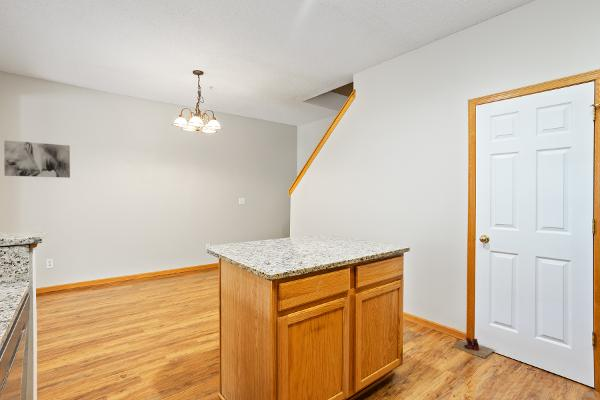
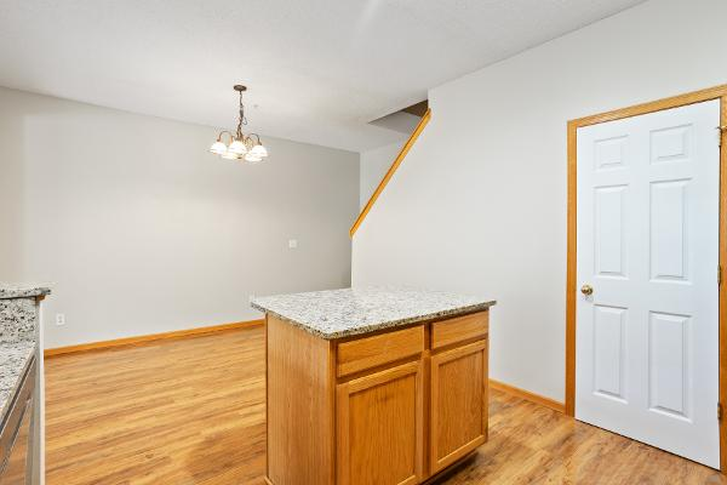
- slippers (473, 343)
- wall art (38, 159)
